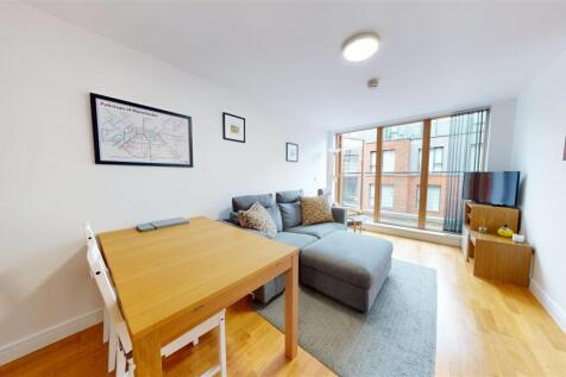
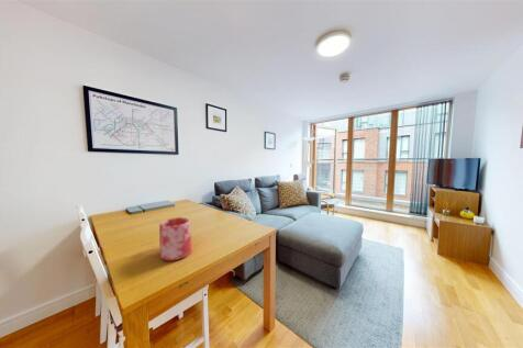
+ vase (173, 236)
